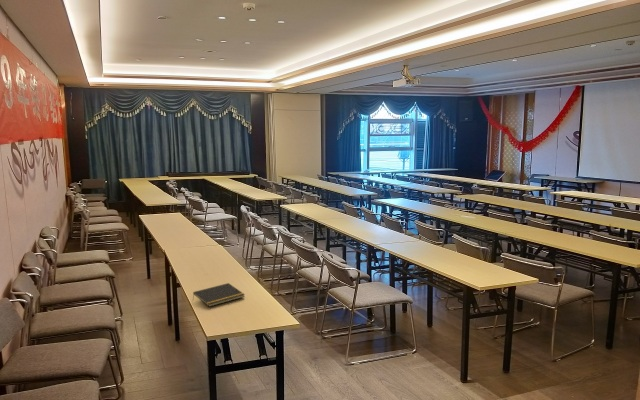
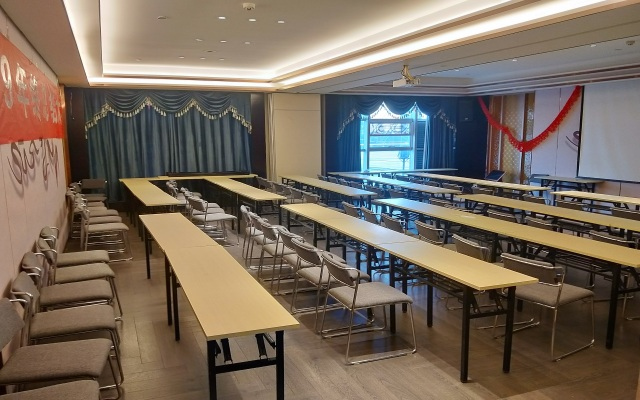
- notepad (219, 294)
